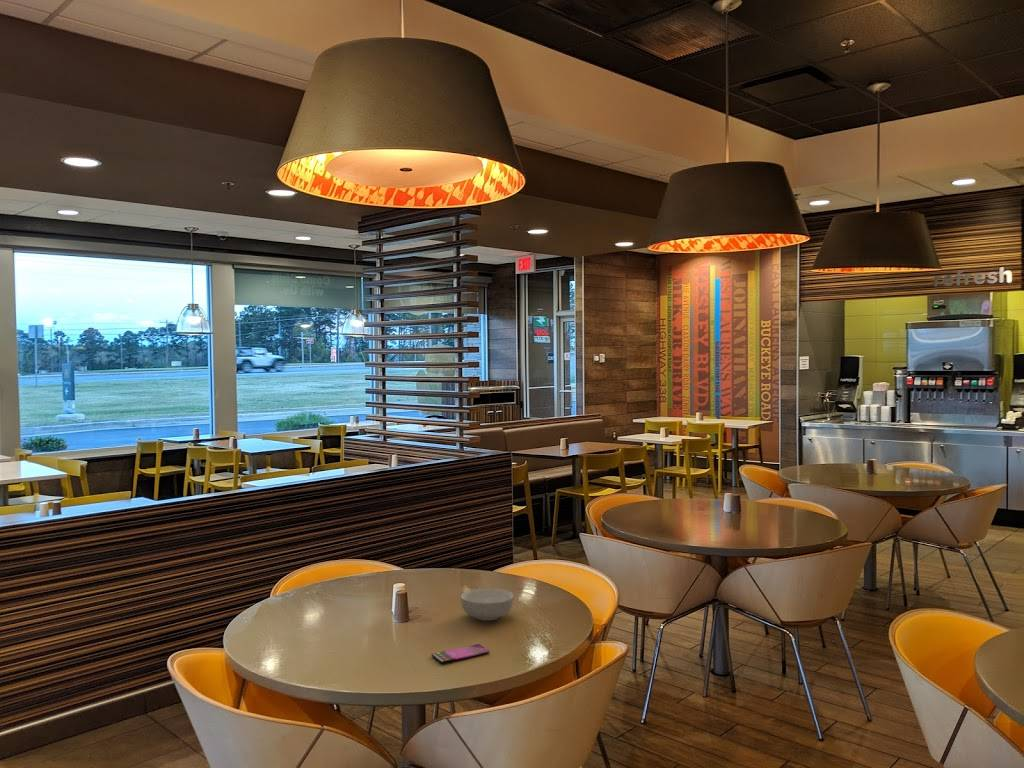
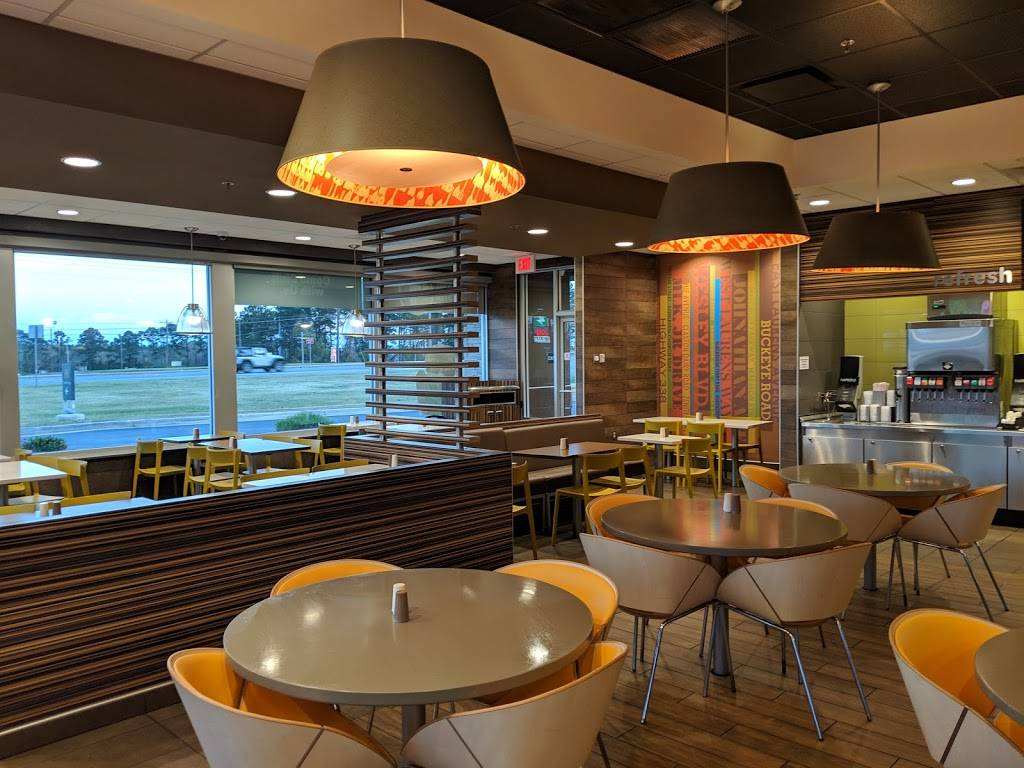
- cereal bowl (487, 605)
- smartphone (460, 653)
